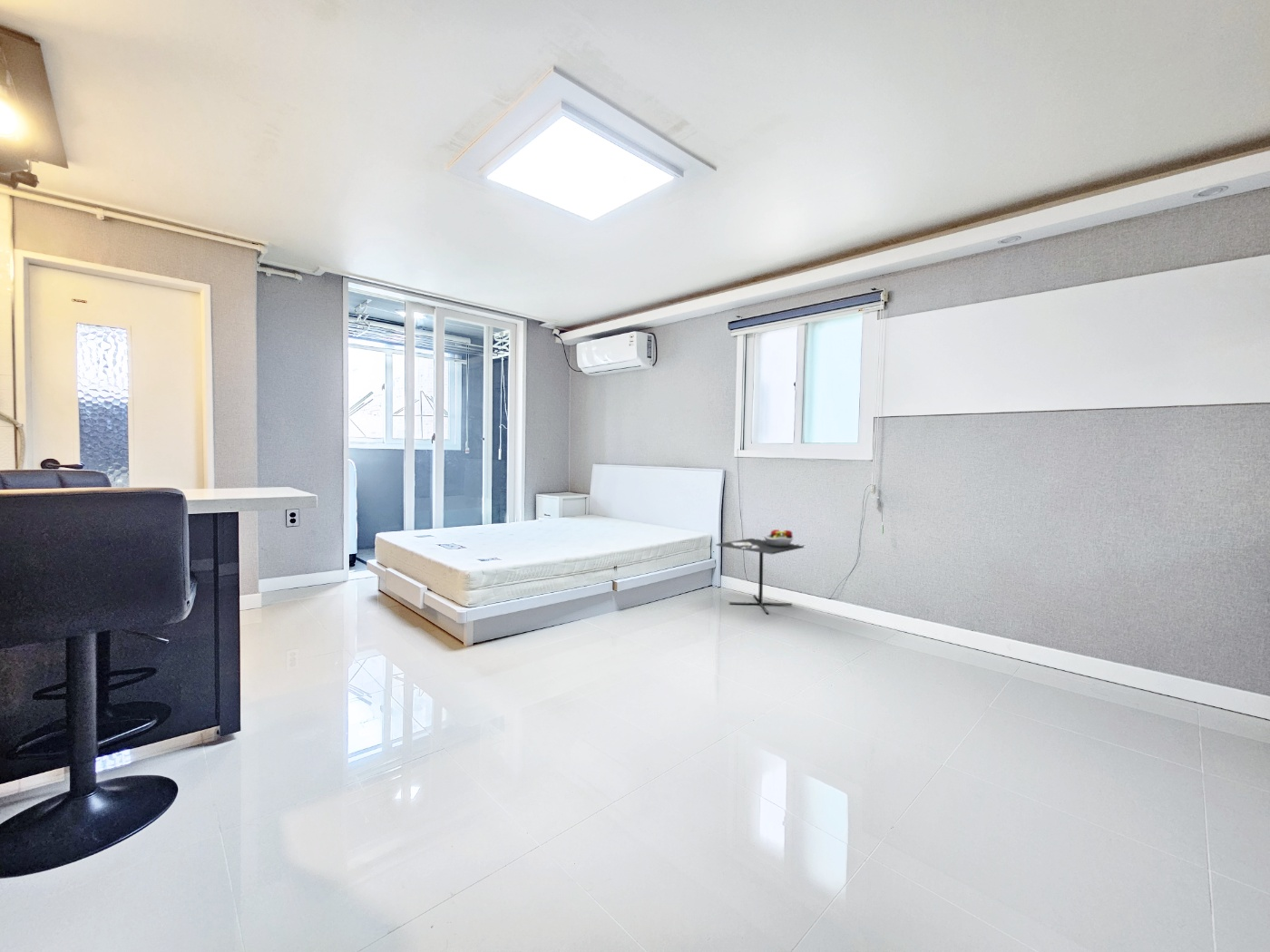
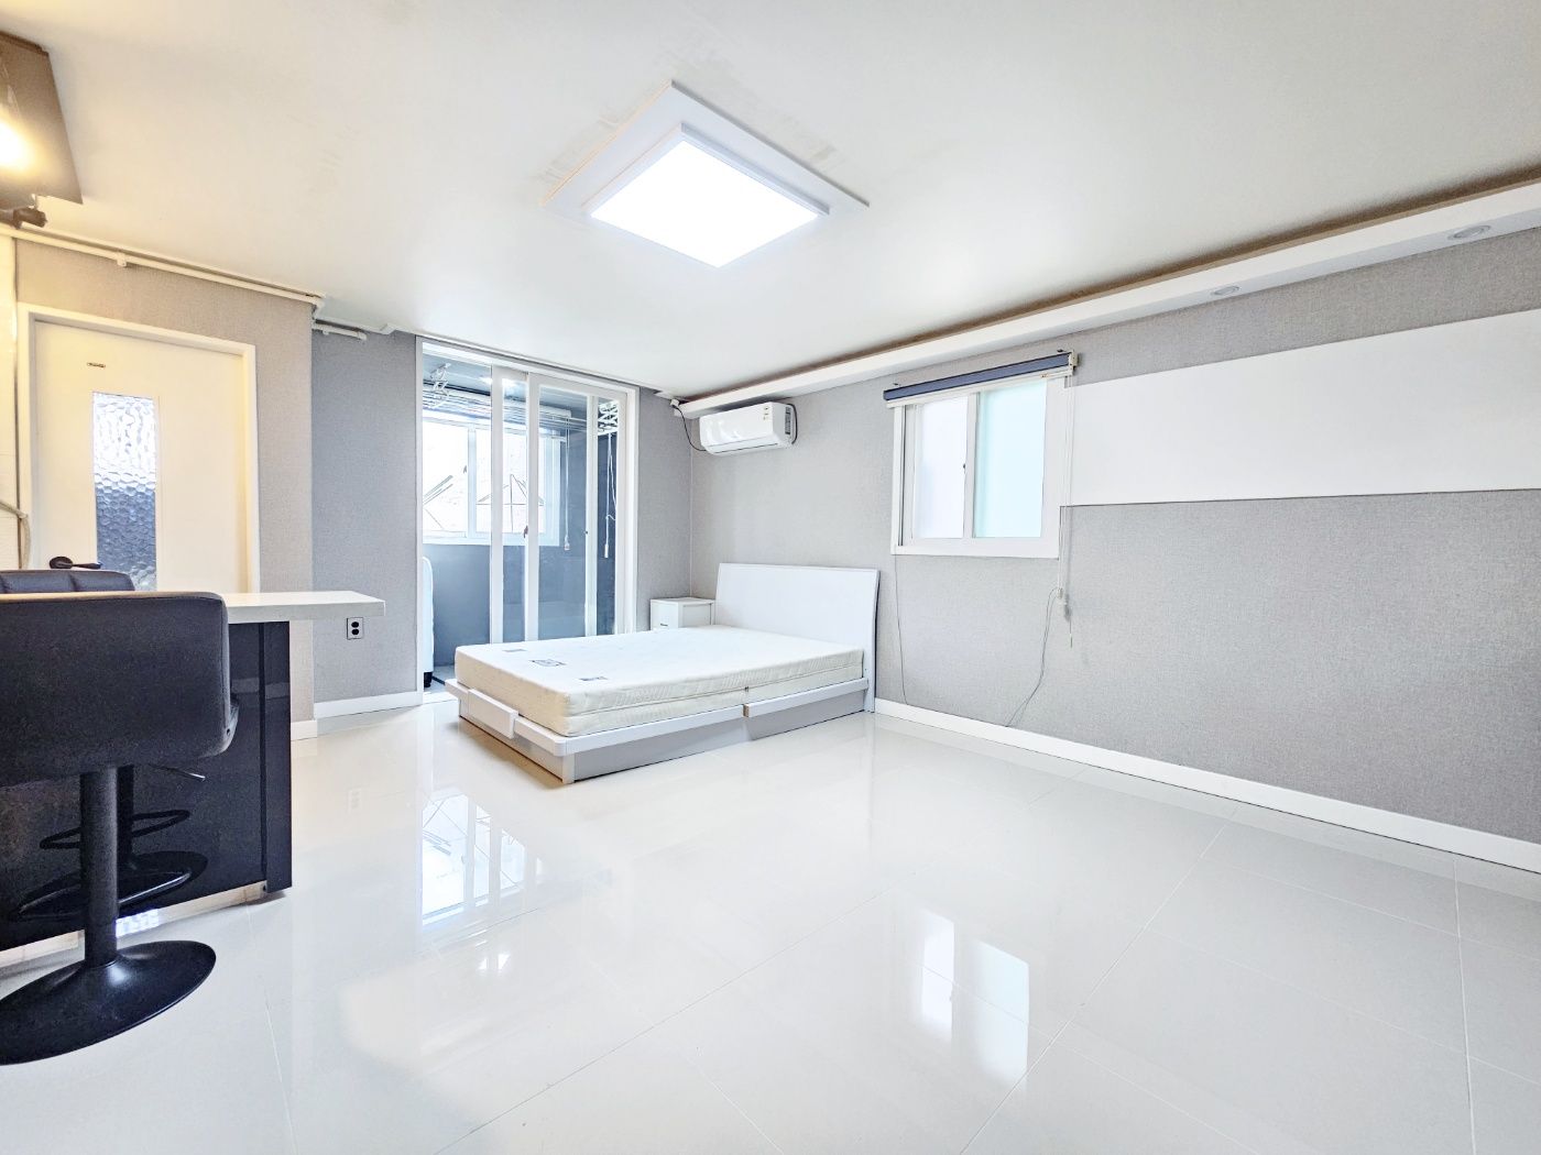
- kitchen table (759, 567)
